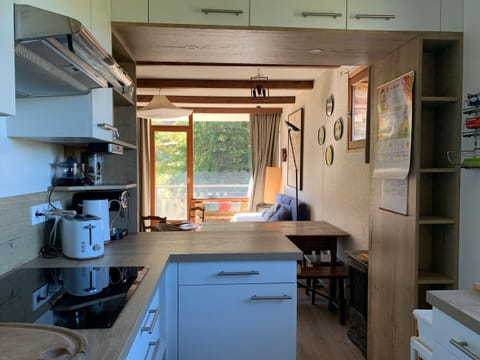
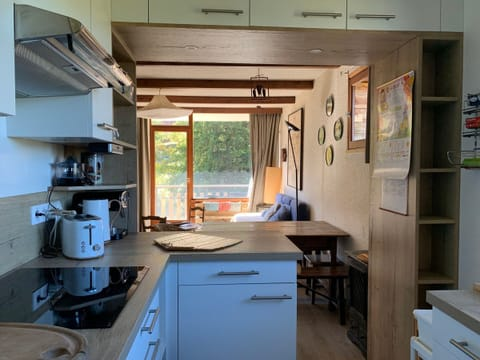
+ cutting board (191, 241)
